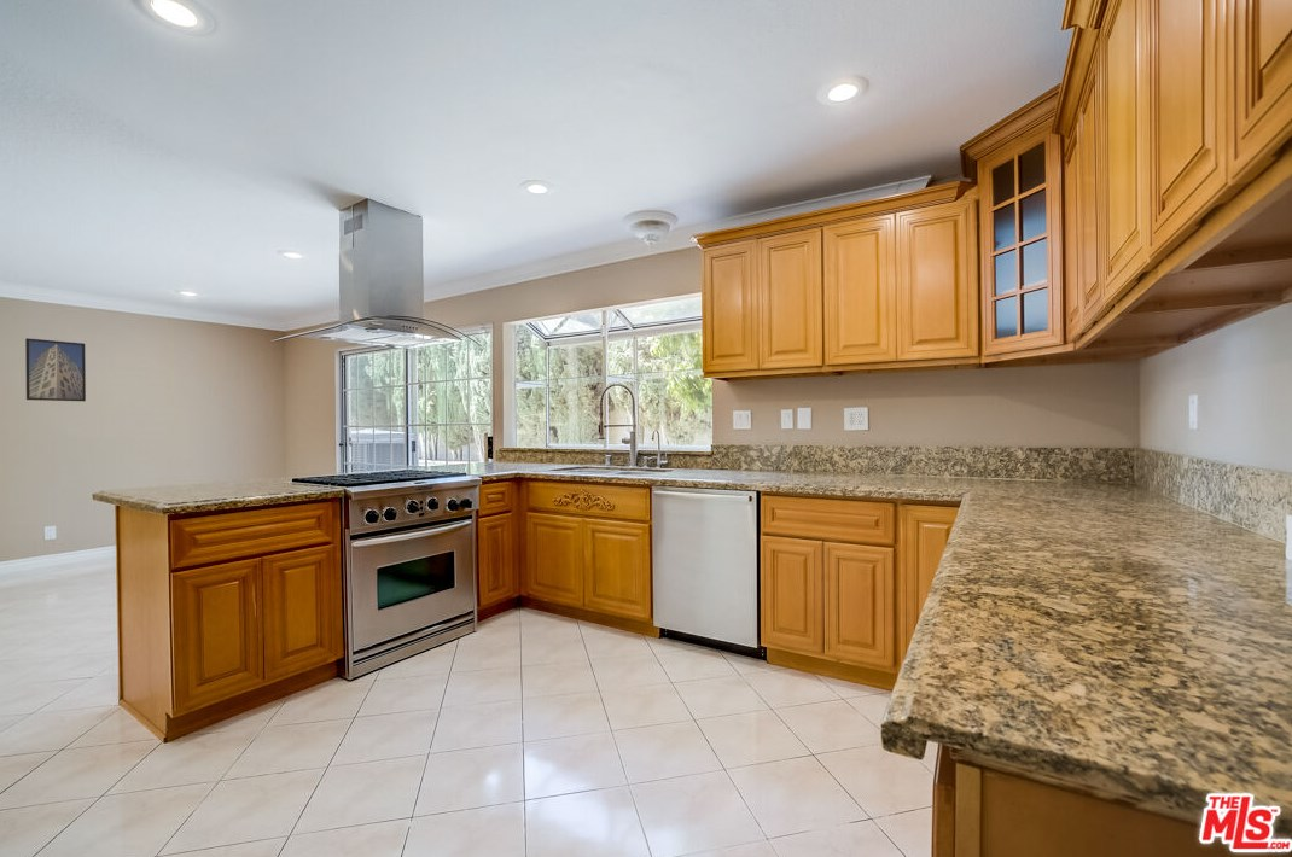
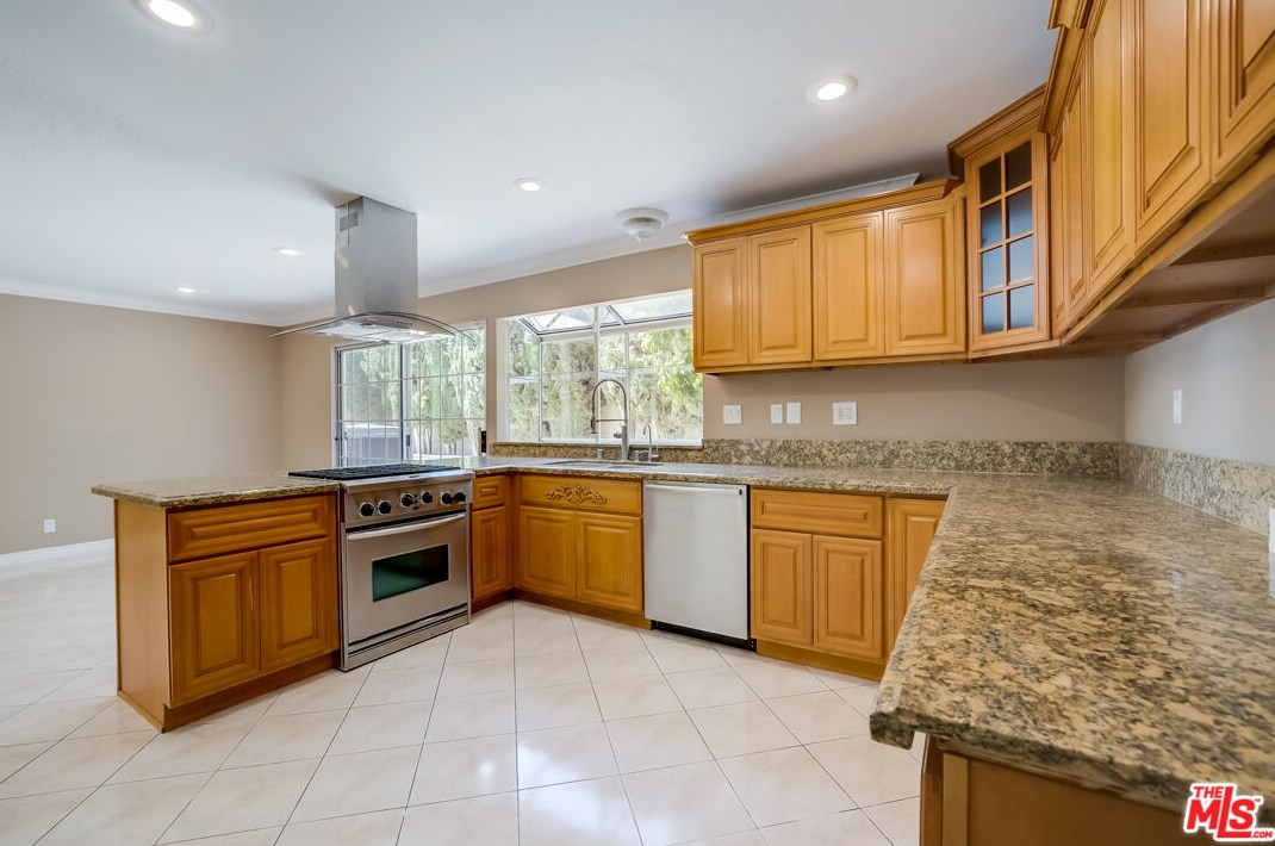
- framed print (56, 371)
